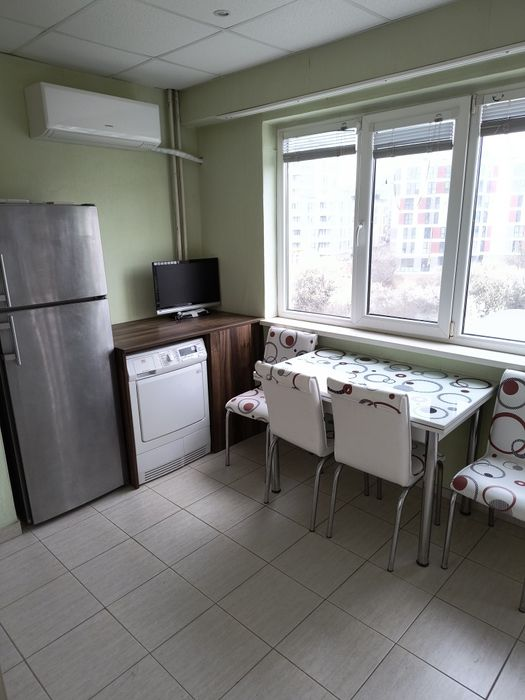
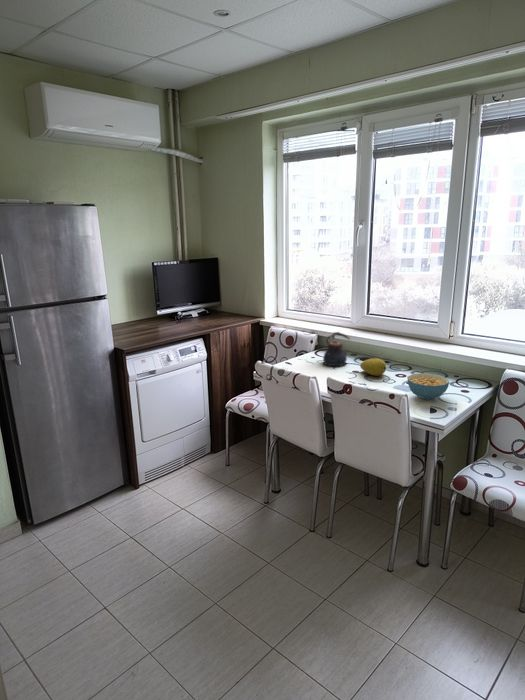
+ cereal bowl (427, 388)
+ fruit (372, 365)
+ teapot (334, 347)
